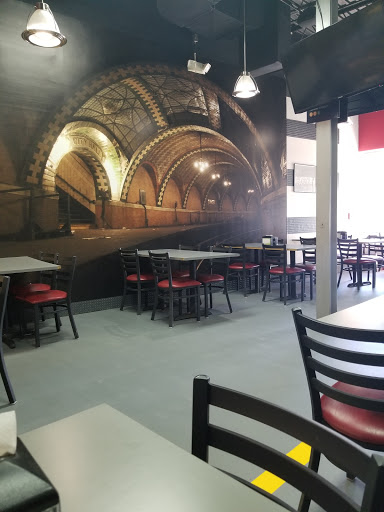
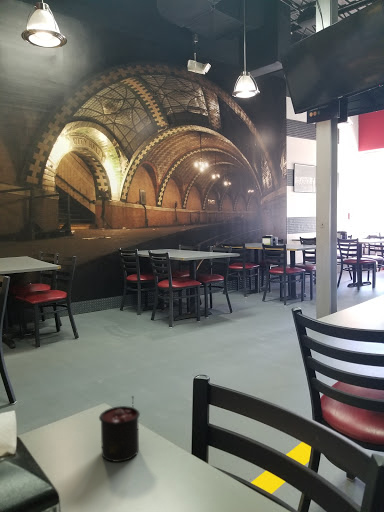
+ candle (119, 424)
